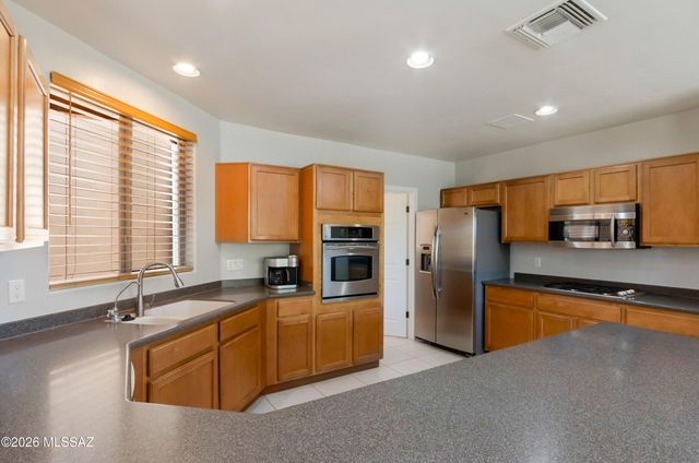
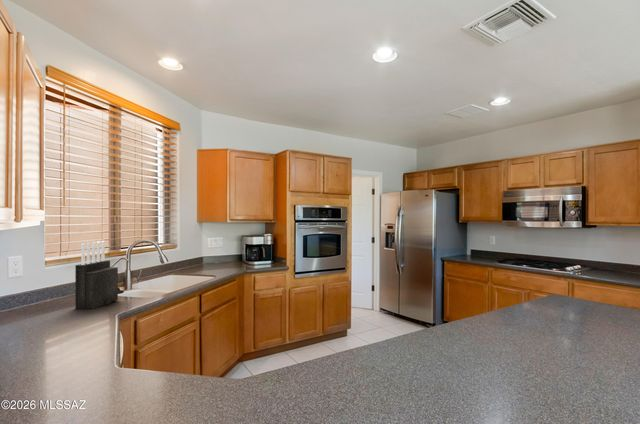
+ knife block (99, 273)
